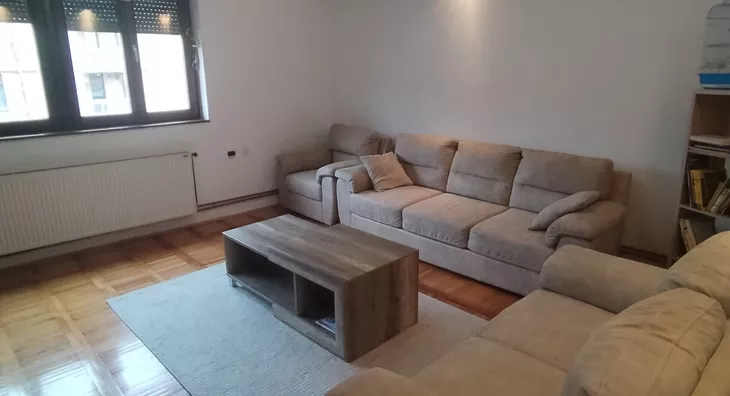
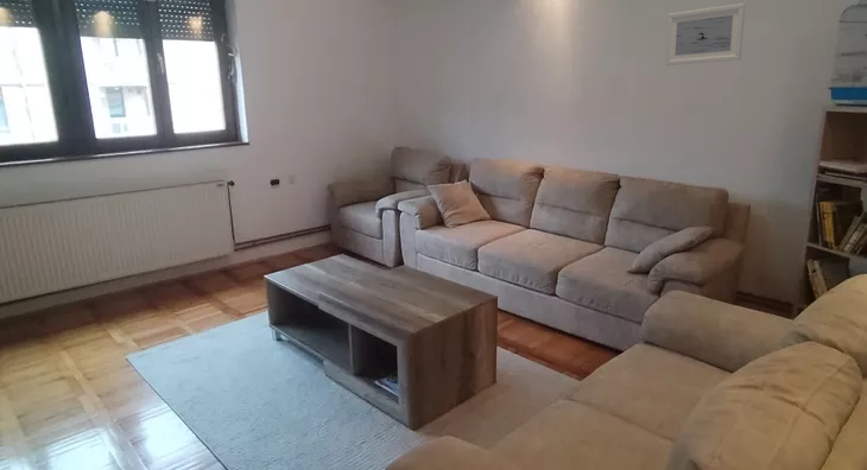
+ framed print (703, 36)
